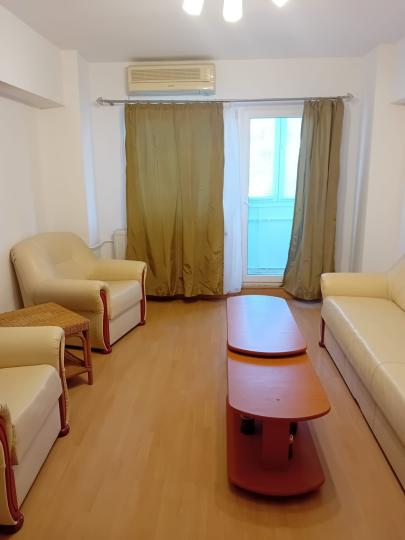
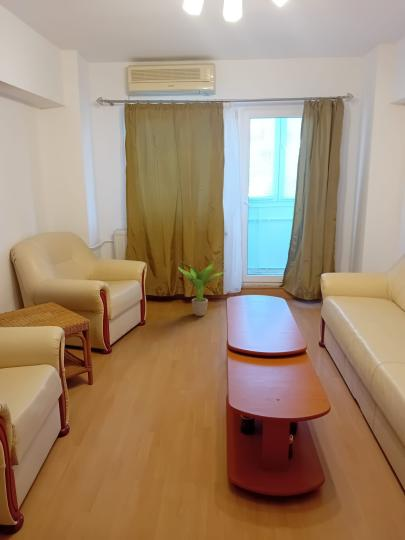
+ potted plant (200, 287)
